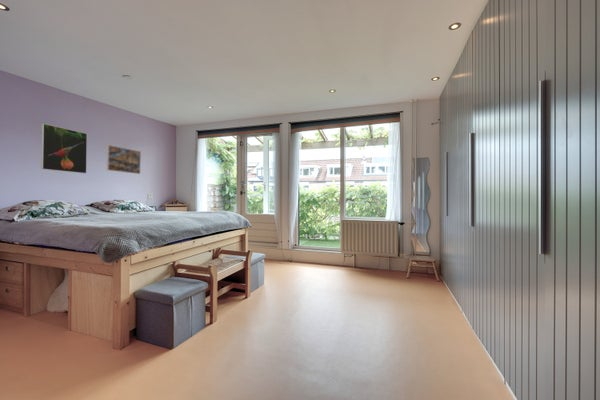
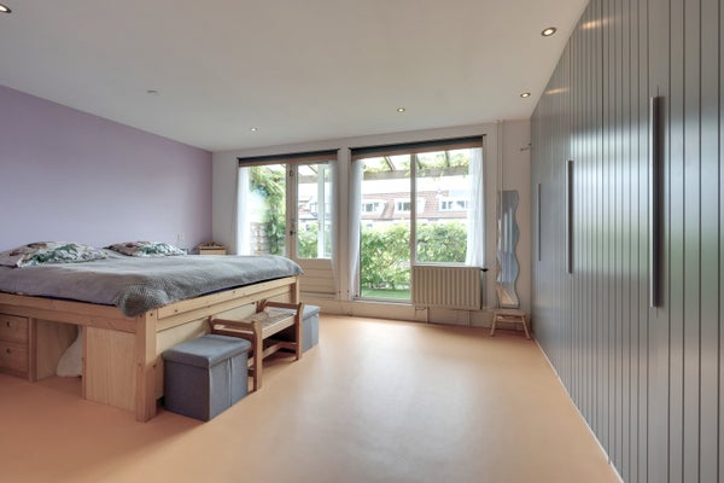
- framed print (65, 150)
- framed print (124, 160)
